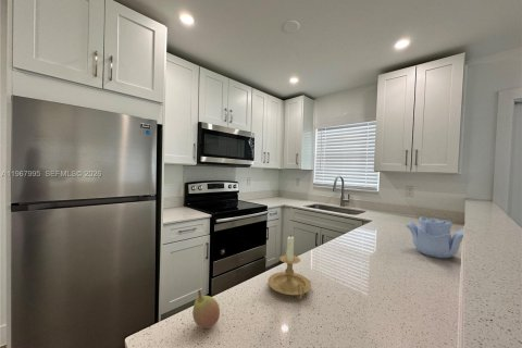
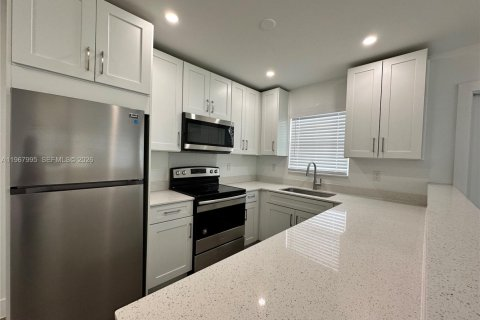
- decorative bowl (435, 236)
- candle holder (291, 262)
- fruit (207, 304)
